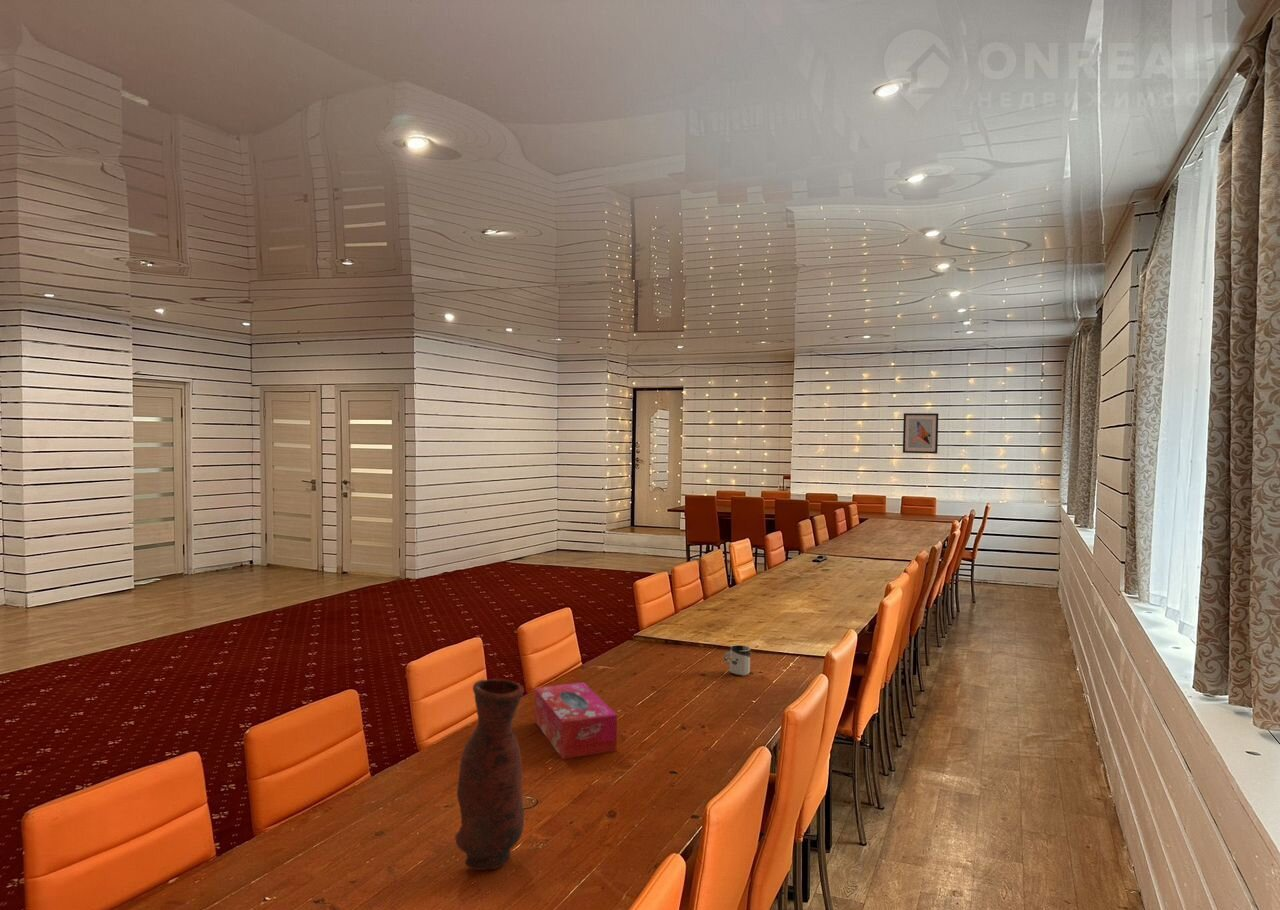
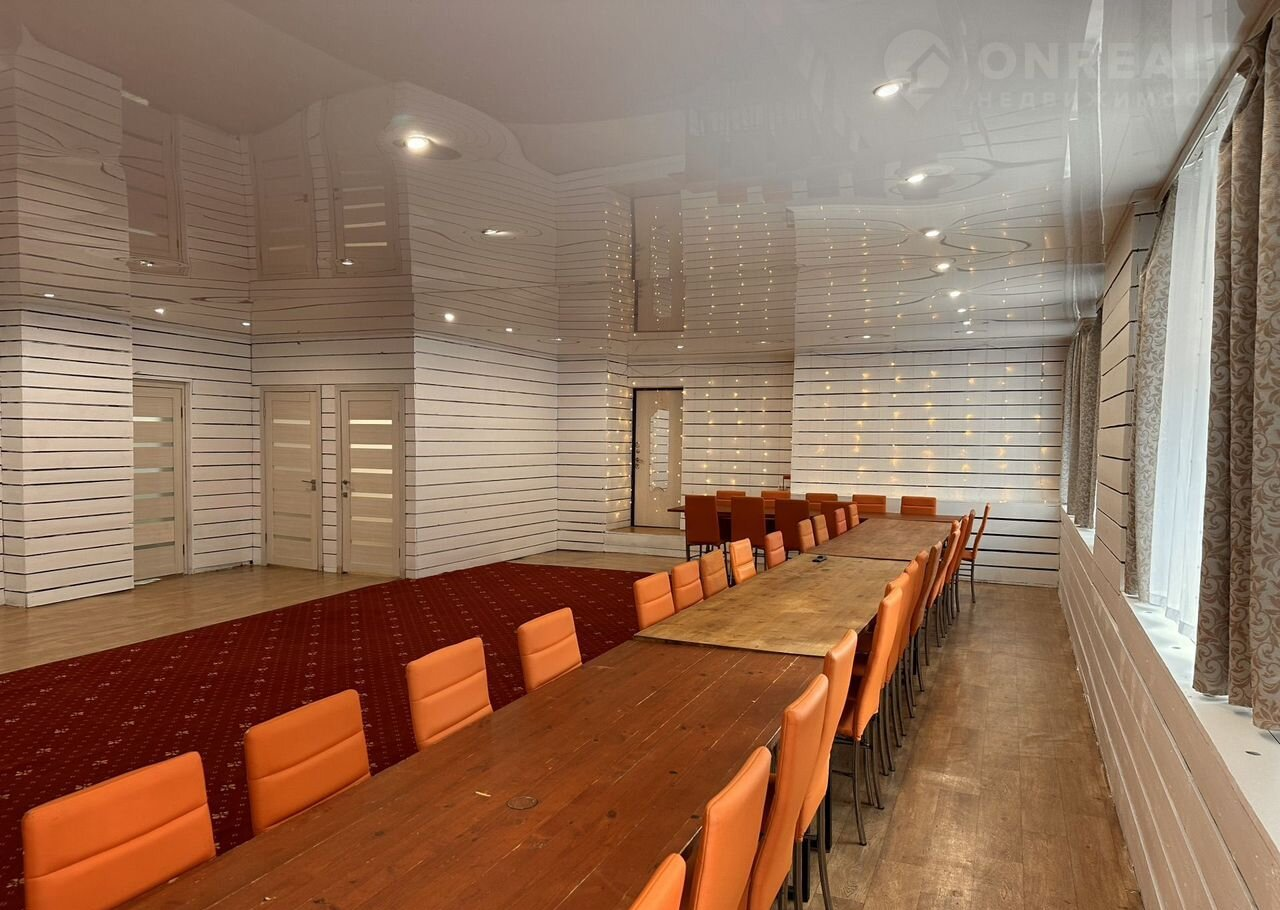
- tissue box (573, 718)
- vase (490, 771)
- wall art (920, 433)
- cup (736, 659)
